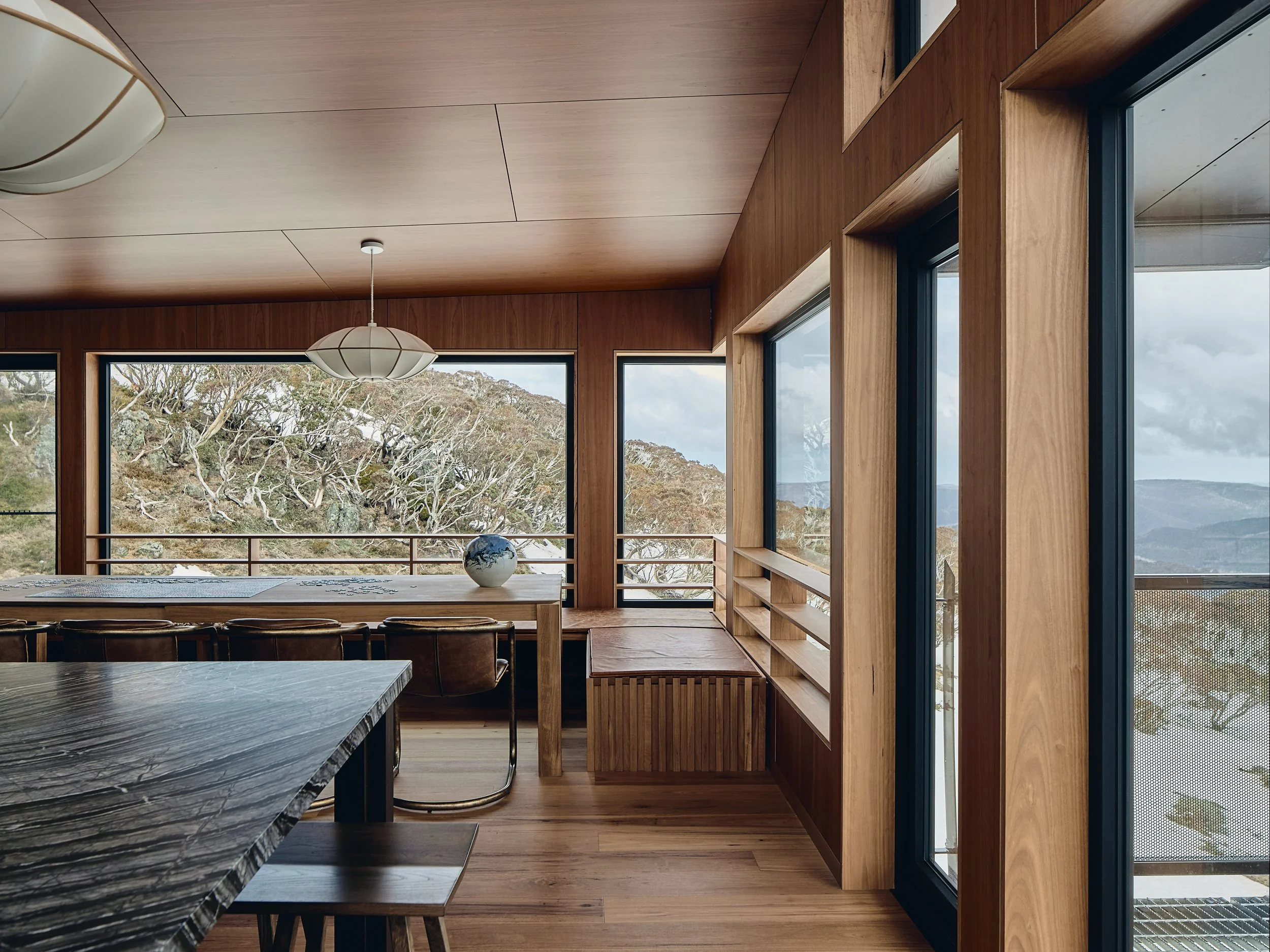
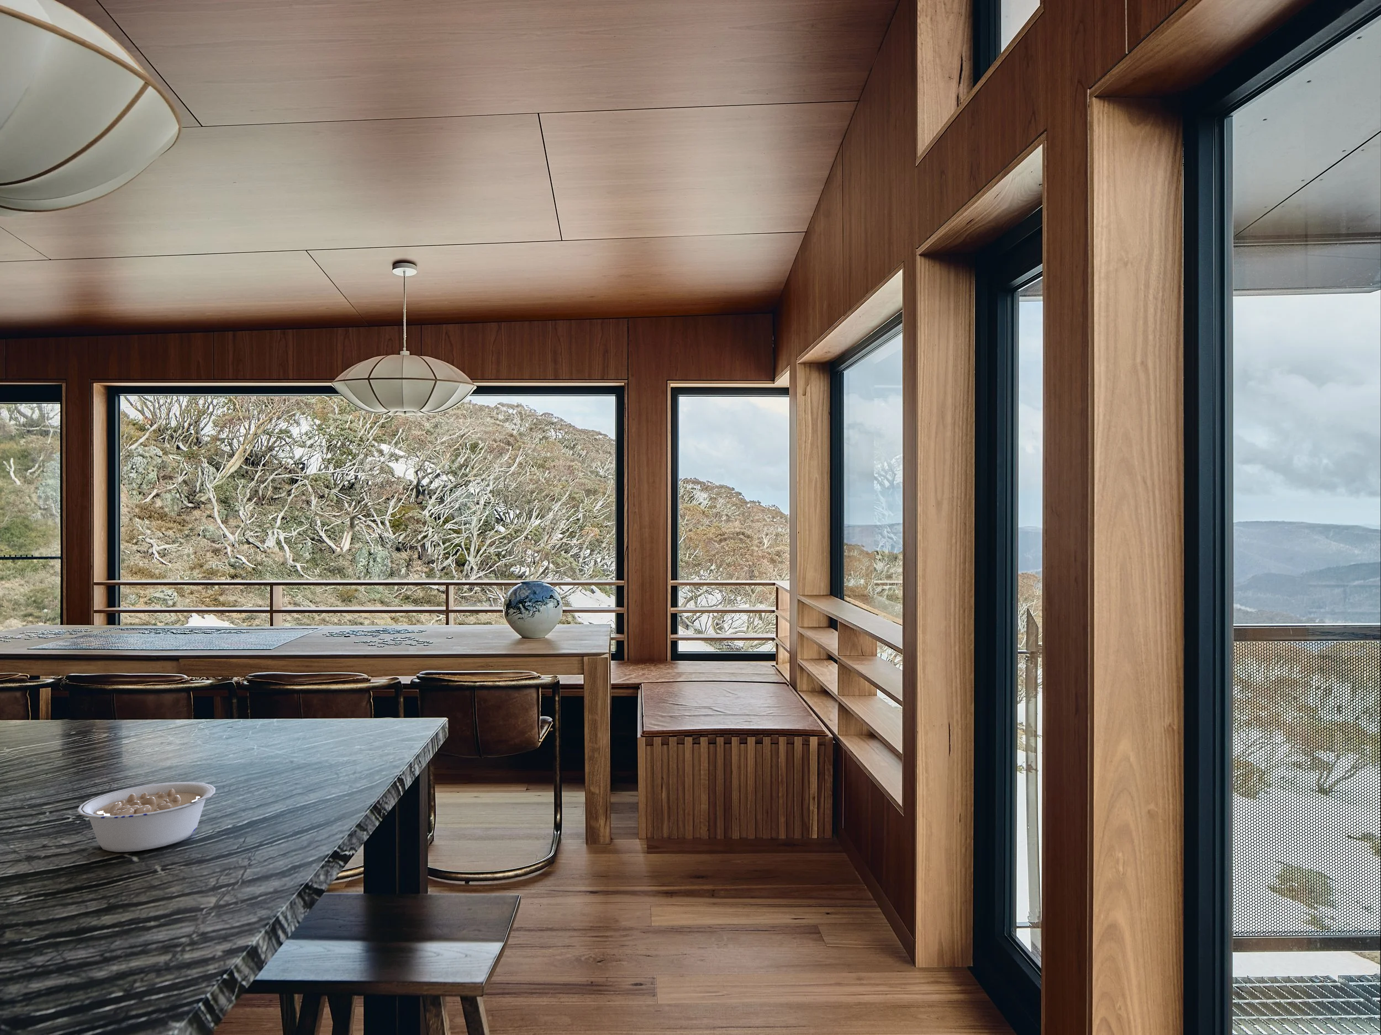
+ legume (154, 813)
